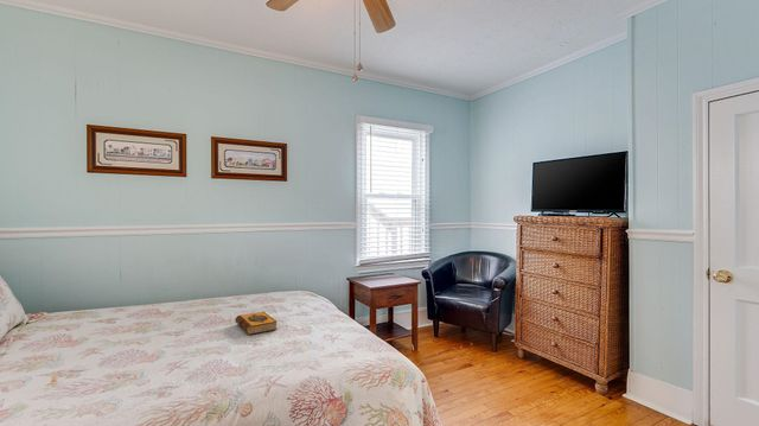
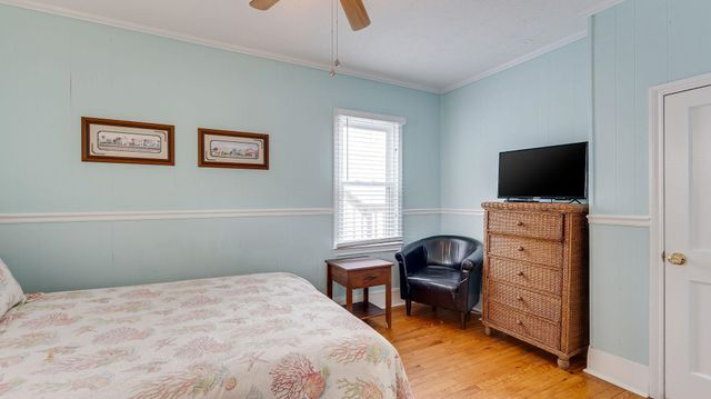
- hardback book (255, 323)
